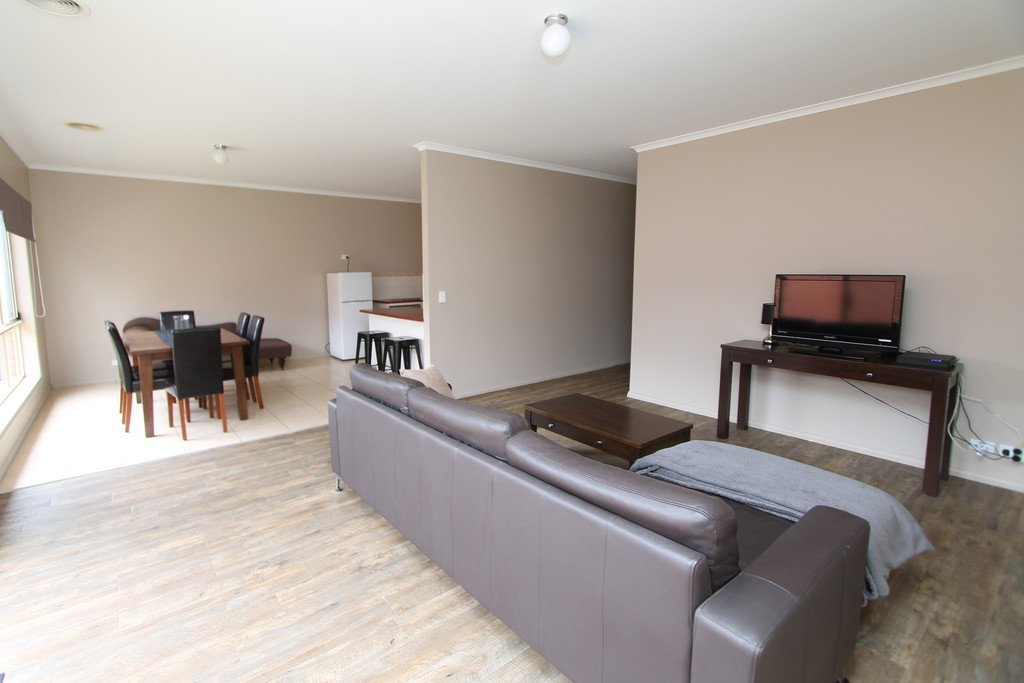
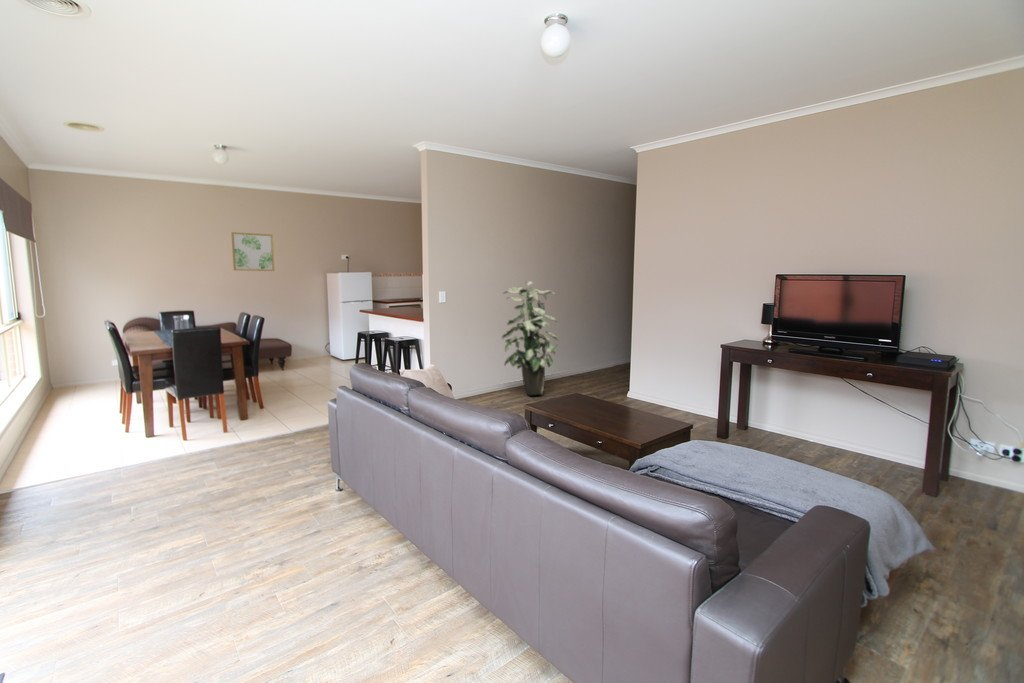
+ indoor plant (529, 338)
+ wall art (253, 252)
